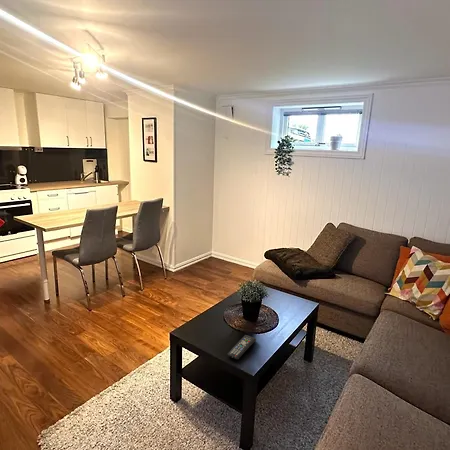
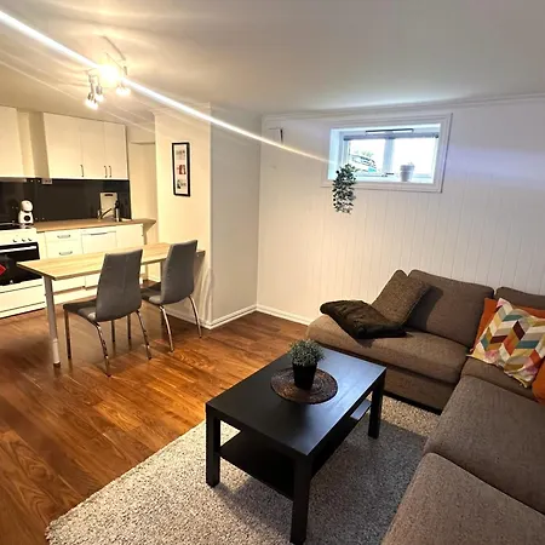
- remote control (242, 346)
